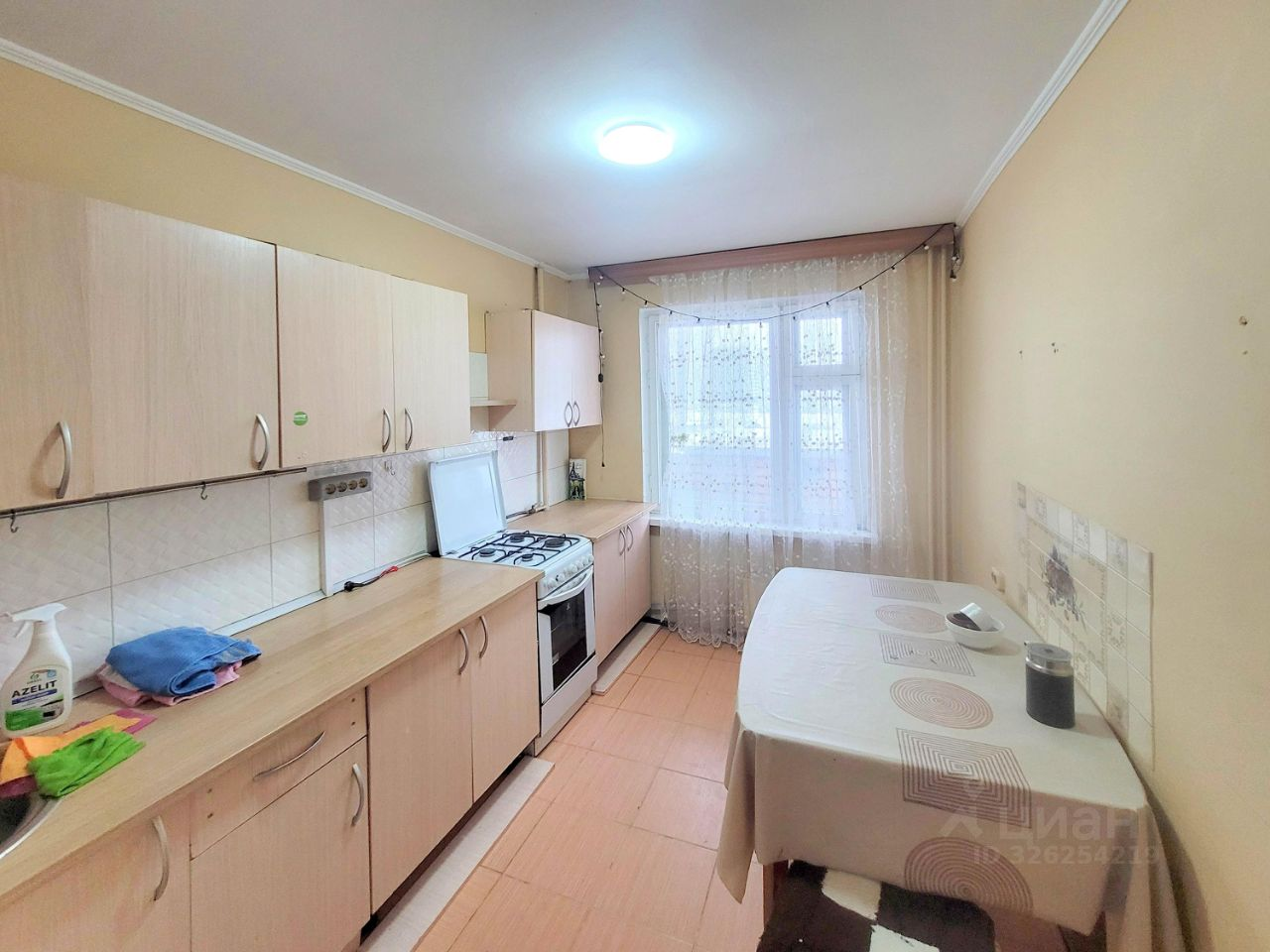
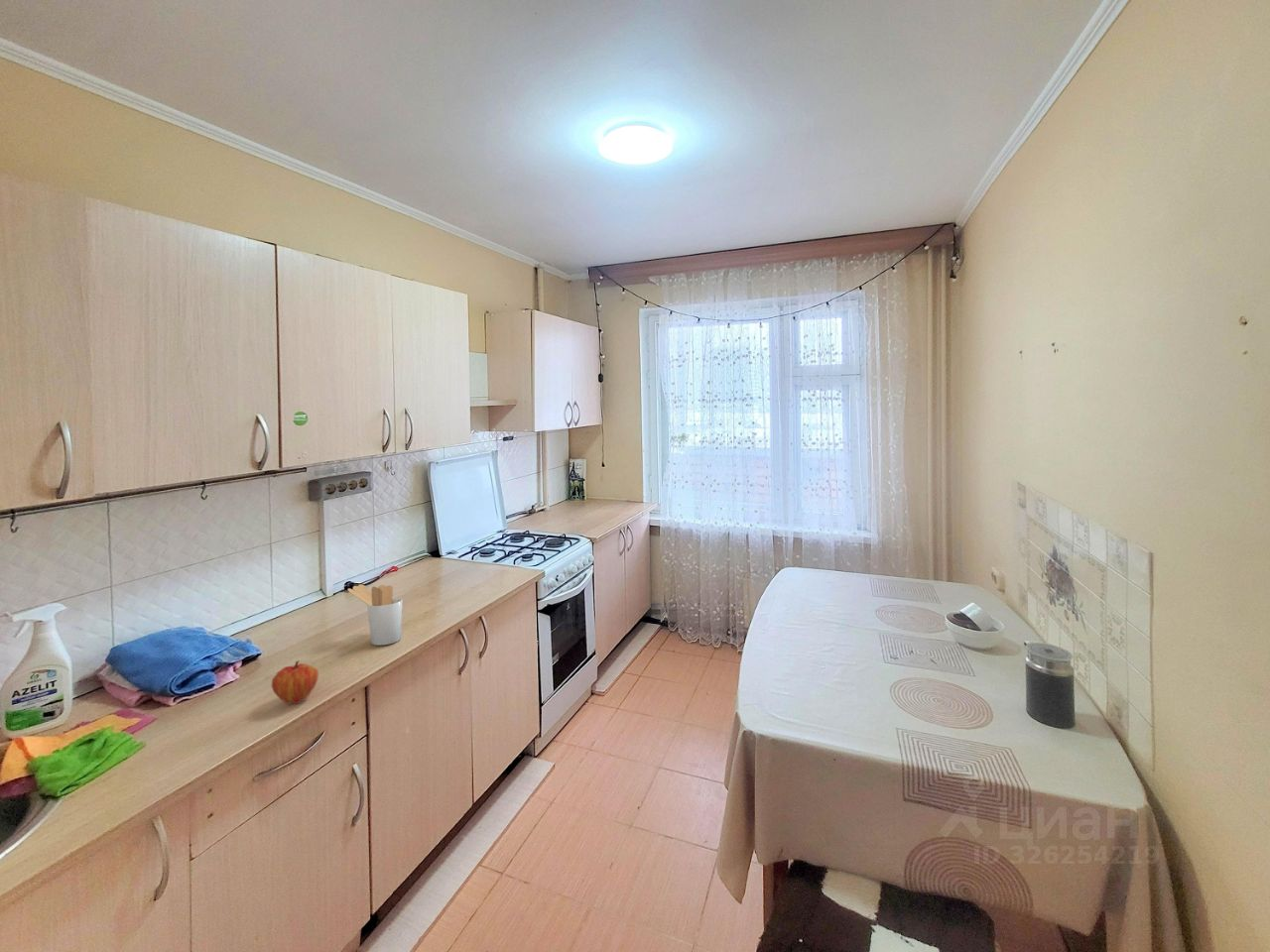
+ utensil holder (376, 612)
+ fruit (295, 681)
